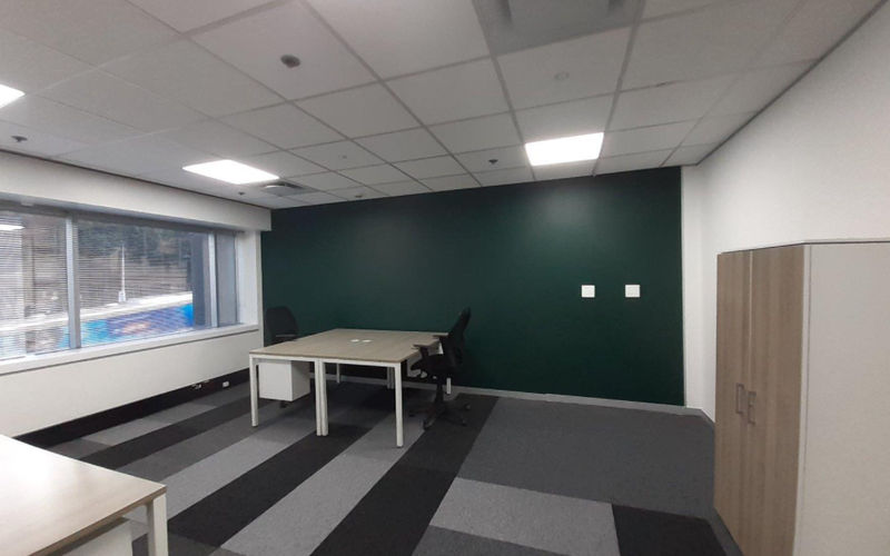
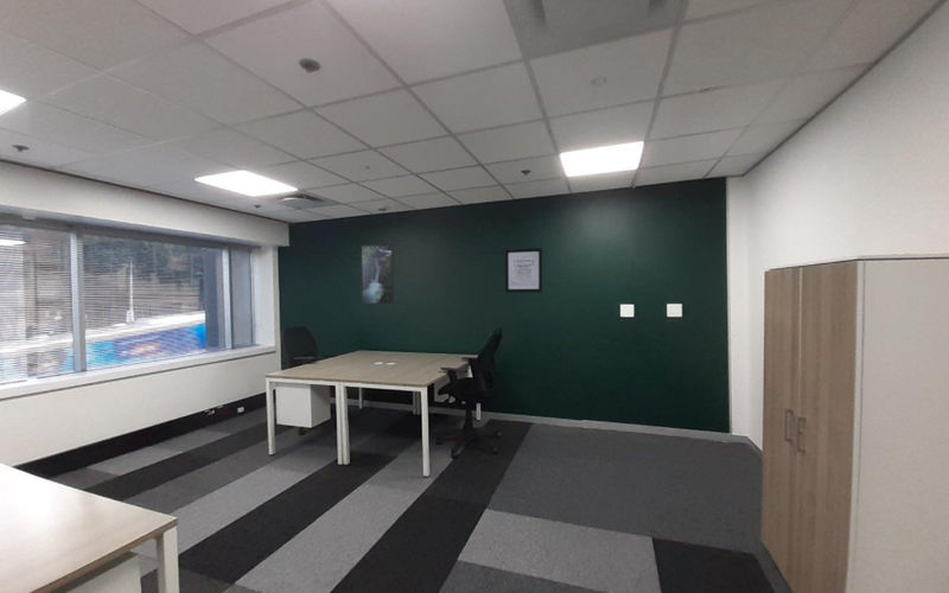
+ wall art (523, 270)
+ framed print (376, 274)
